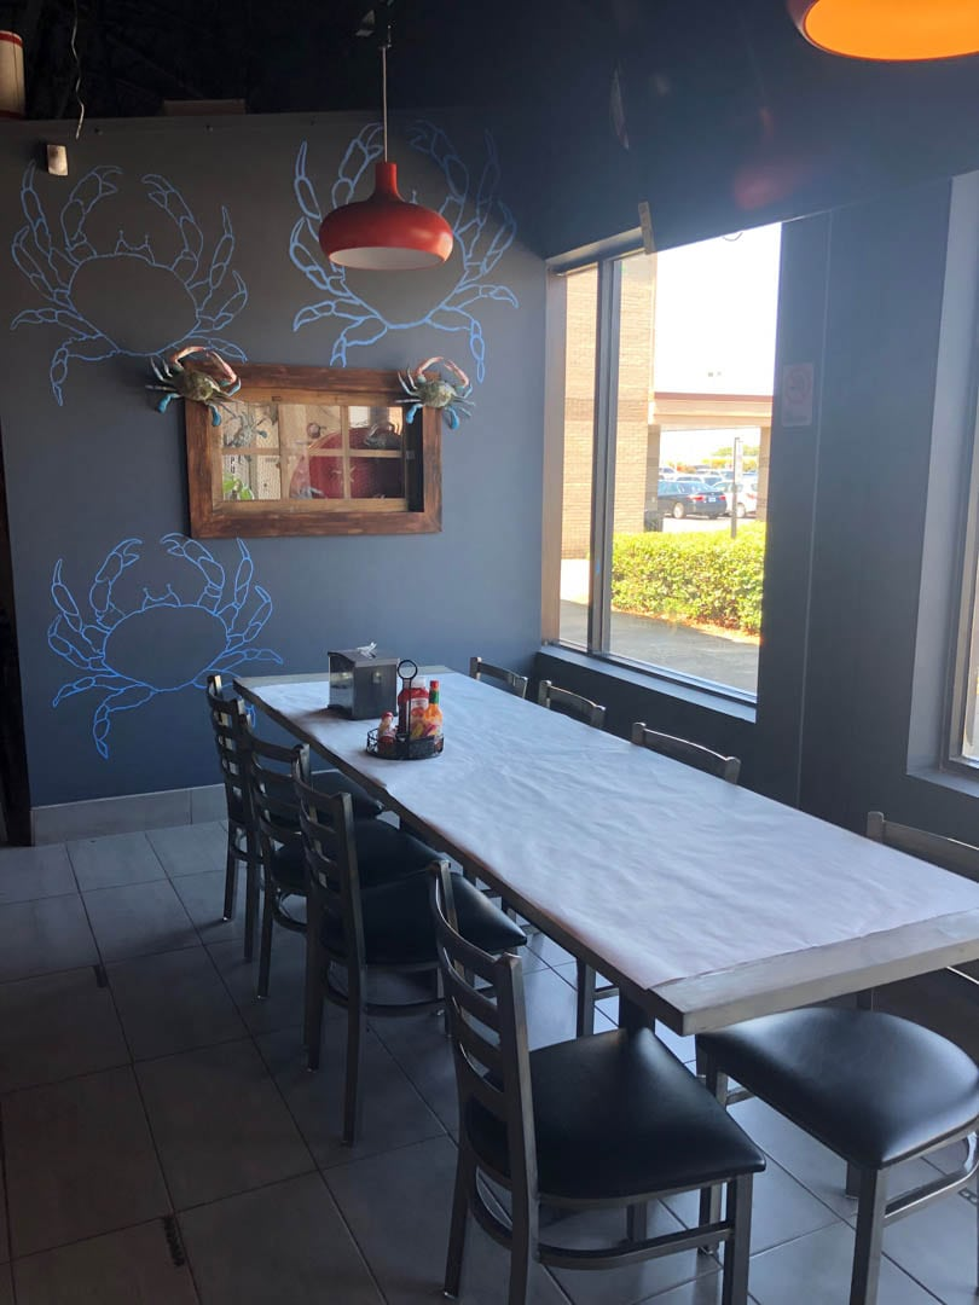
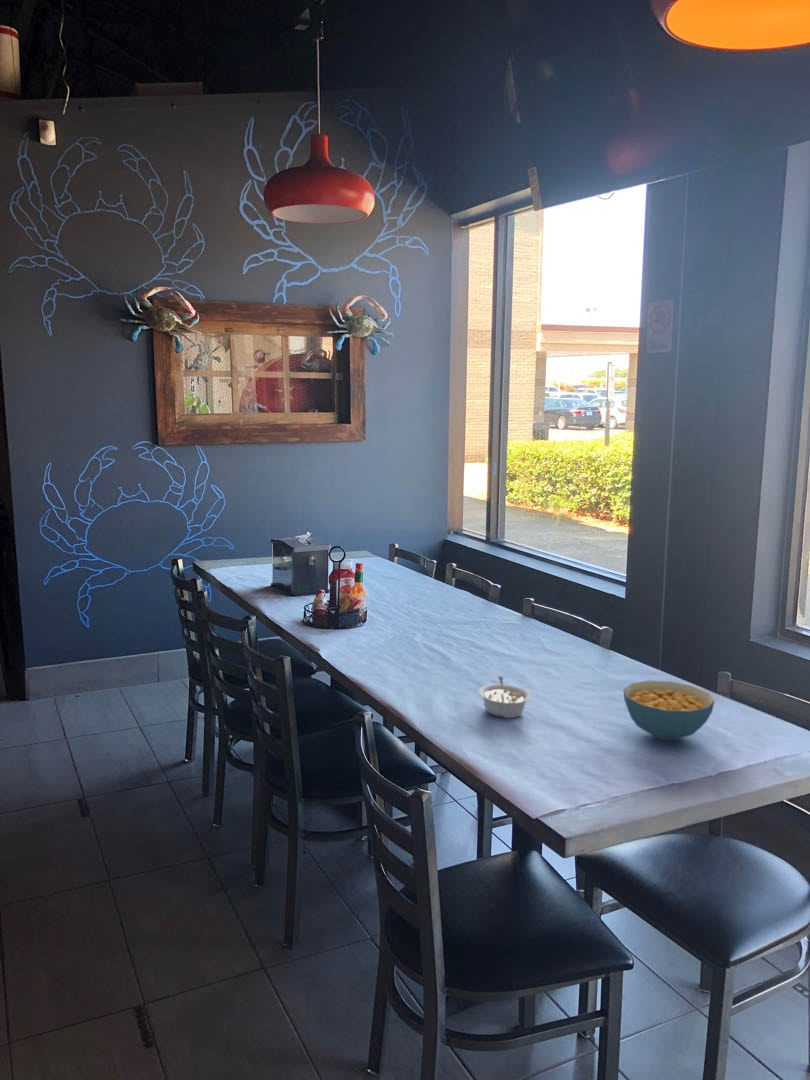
+ legume (502, 699)
+ cereal bowl (666, 715)
